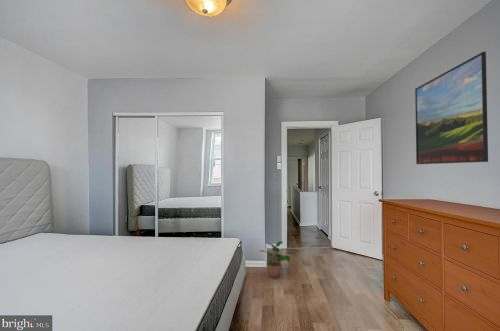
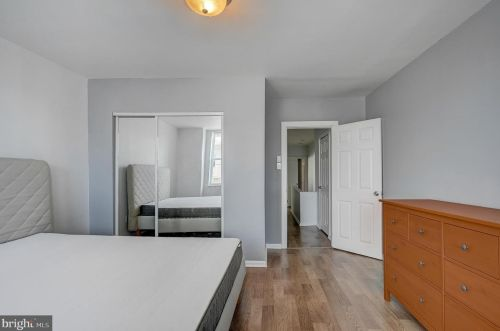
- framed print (444, 118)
- potted plant (274, 258)
